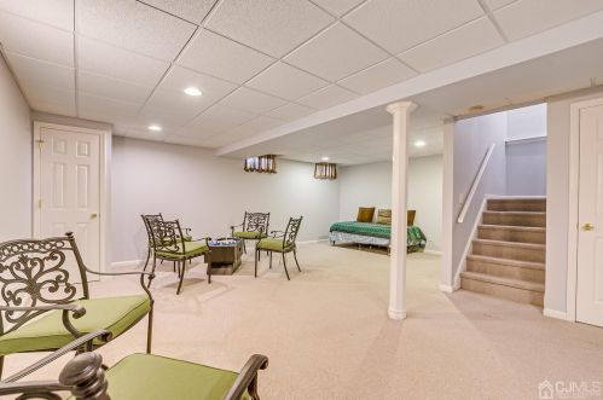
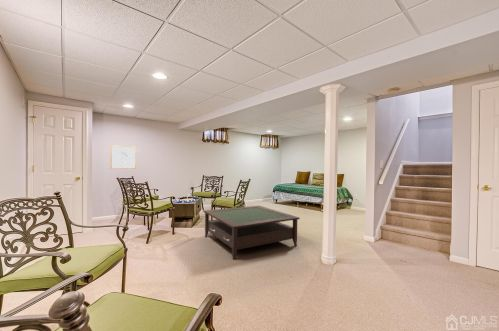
+ coffee table (248, 227)
+ wall art (123, 157)
